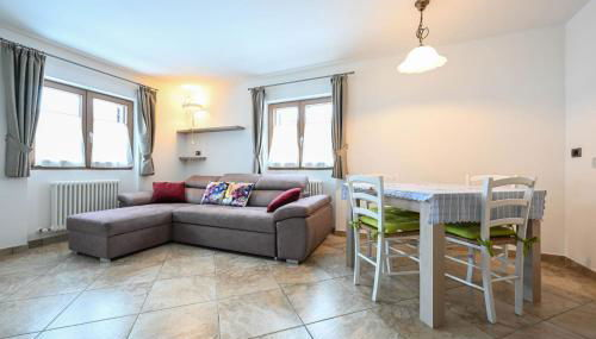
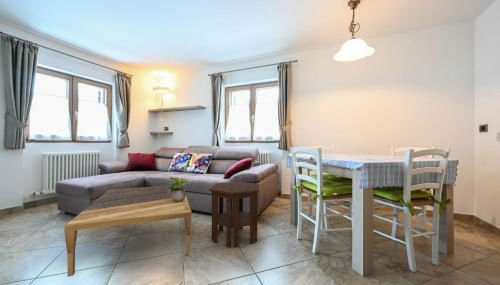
+ side table (235, 211)
+ coffee table (142, 216)
+ potted plant (177, 187)
